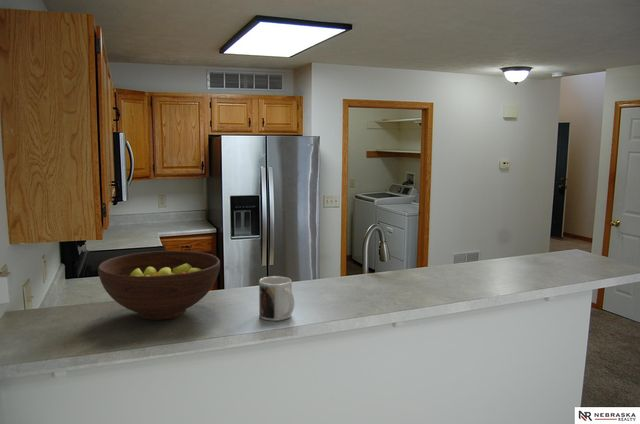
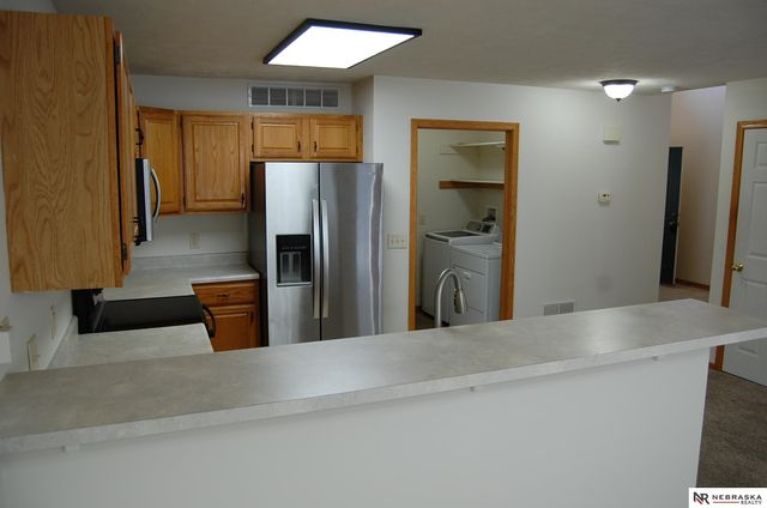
- fruit bowl (161, 288)
- mug (276, 298)
